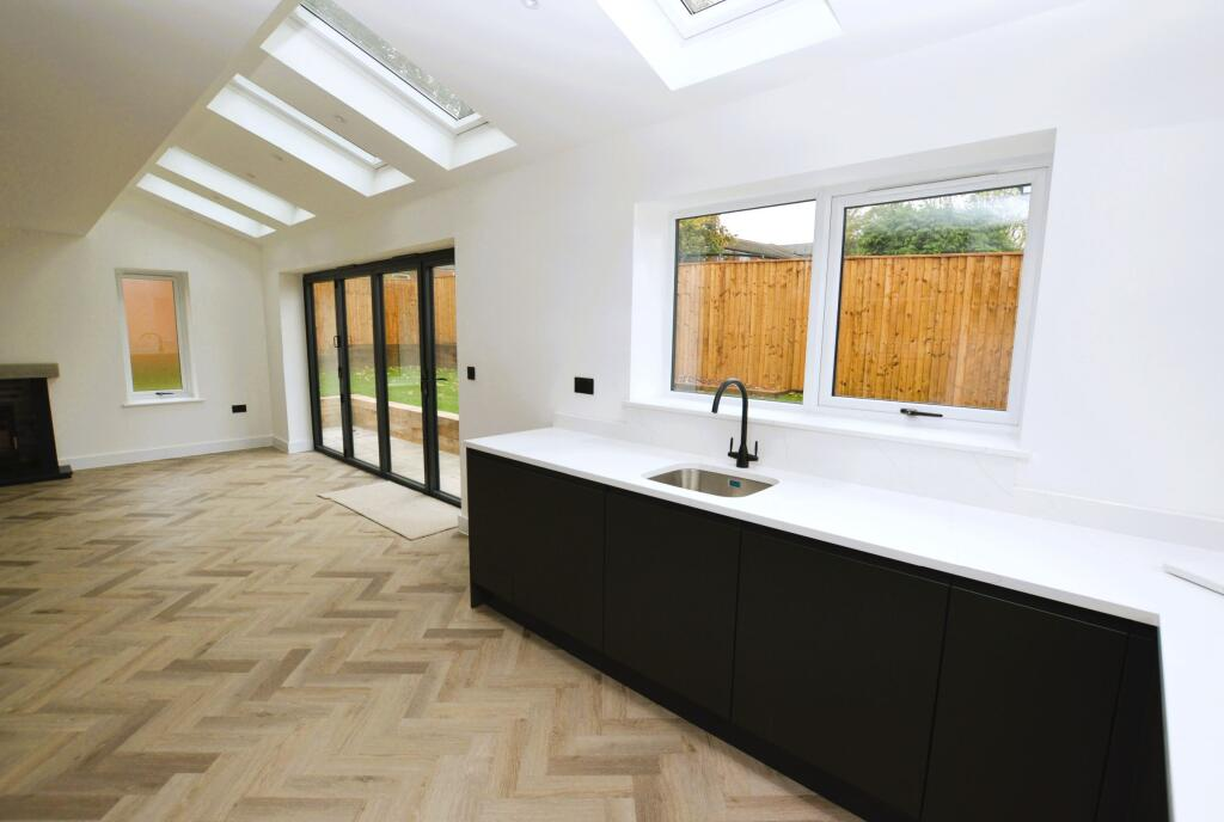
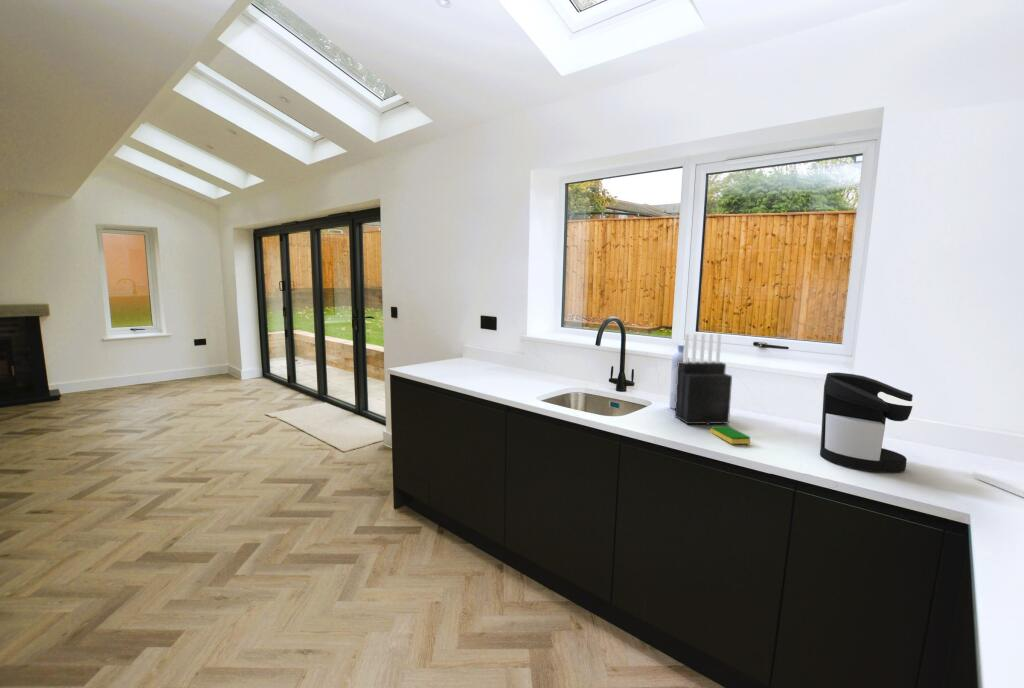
+ dish sponge (729, 434)
+ coffee maker (866, 419)
+ knife block (705, 378)
+ bottle (676, 376)
